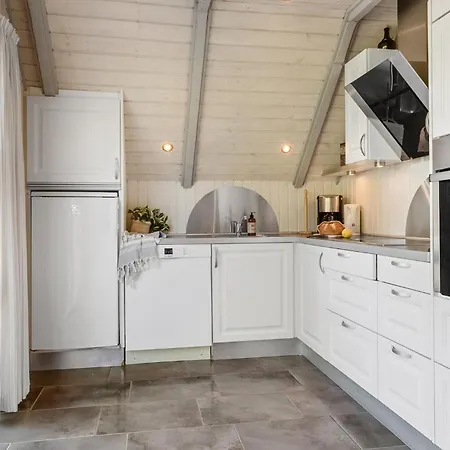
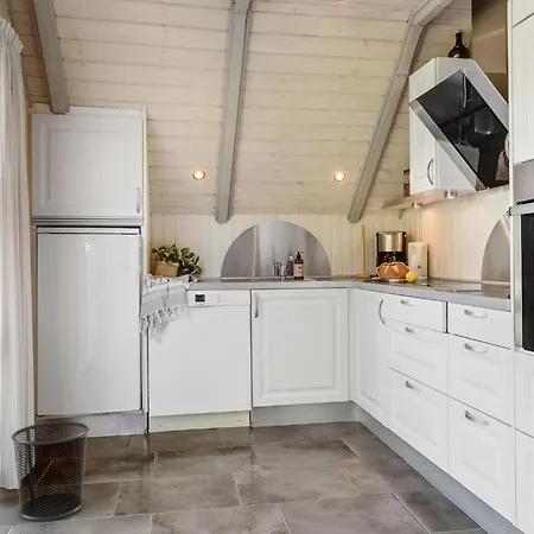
+ waste bin (51, 469)
